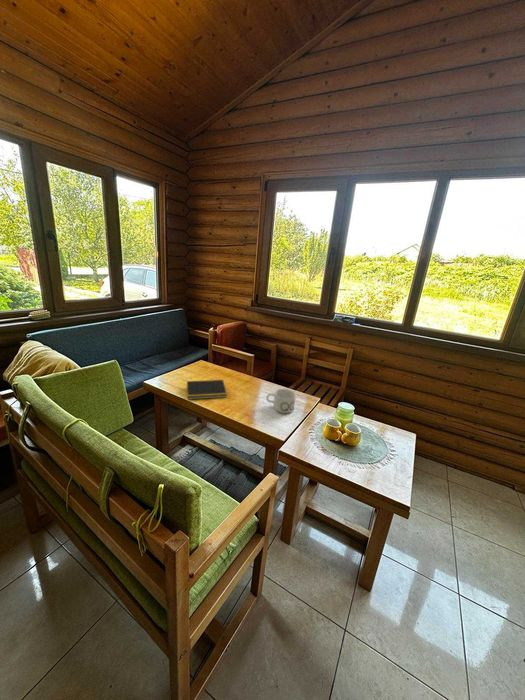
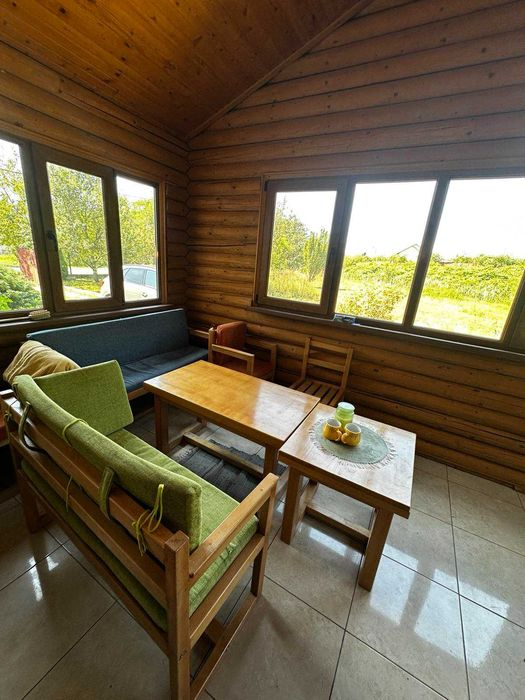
- mug (280, 400)
- notepad (206, 389)
